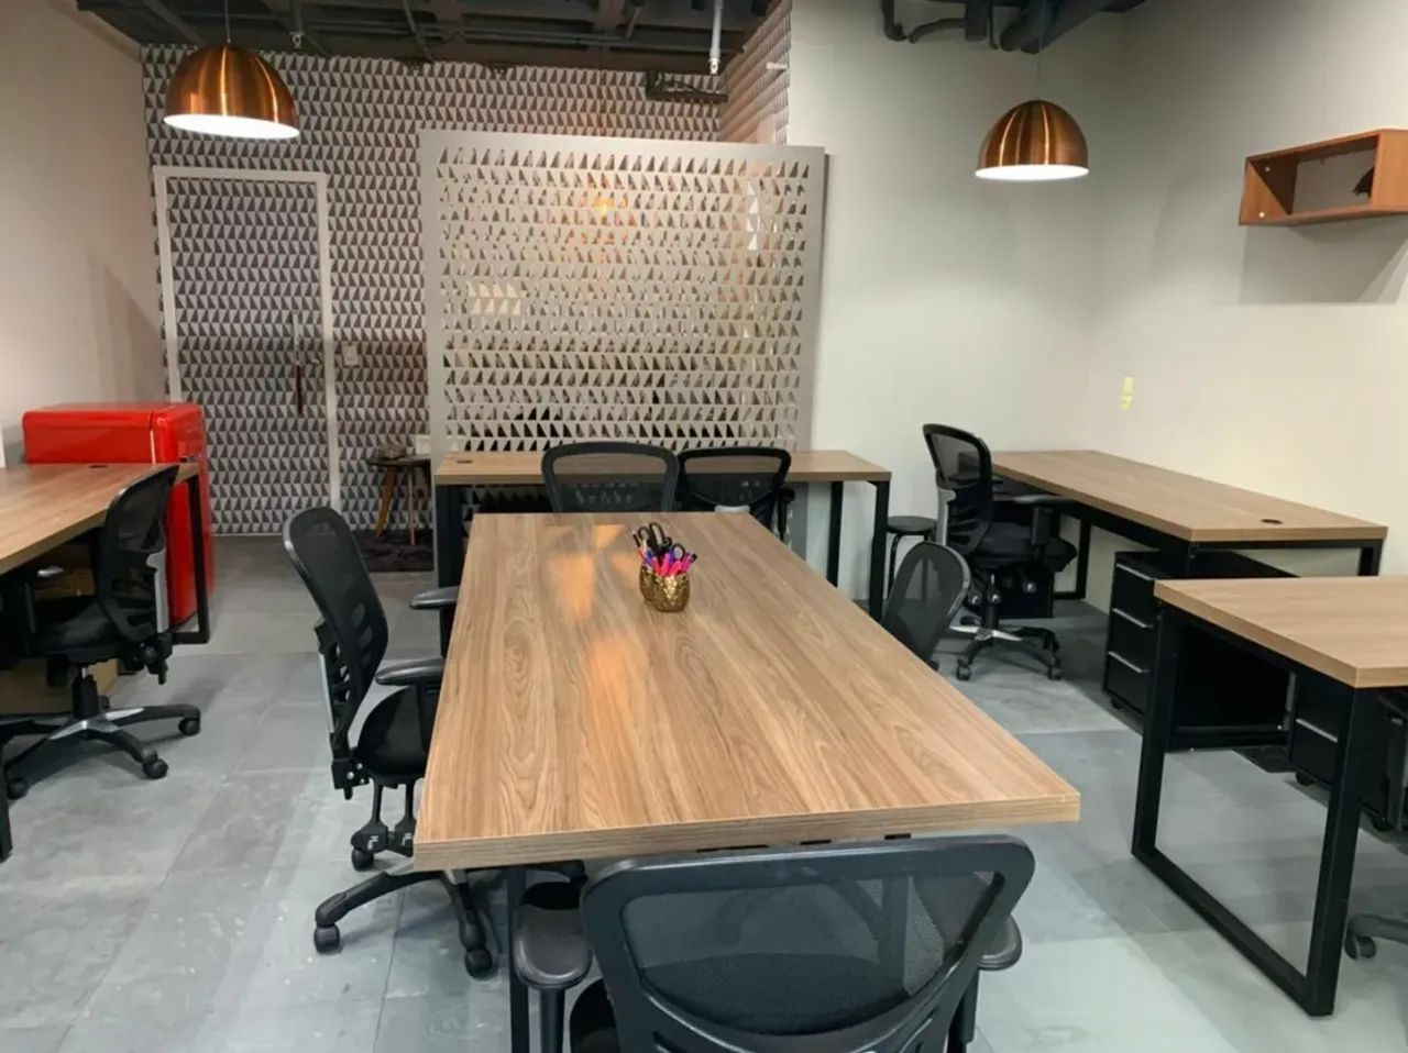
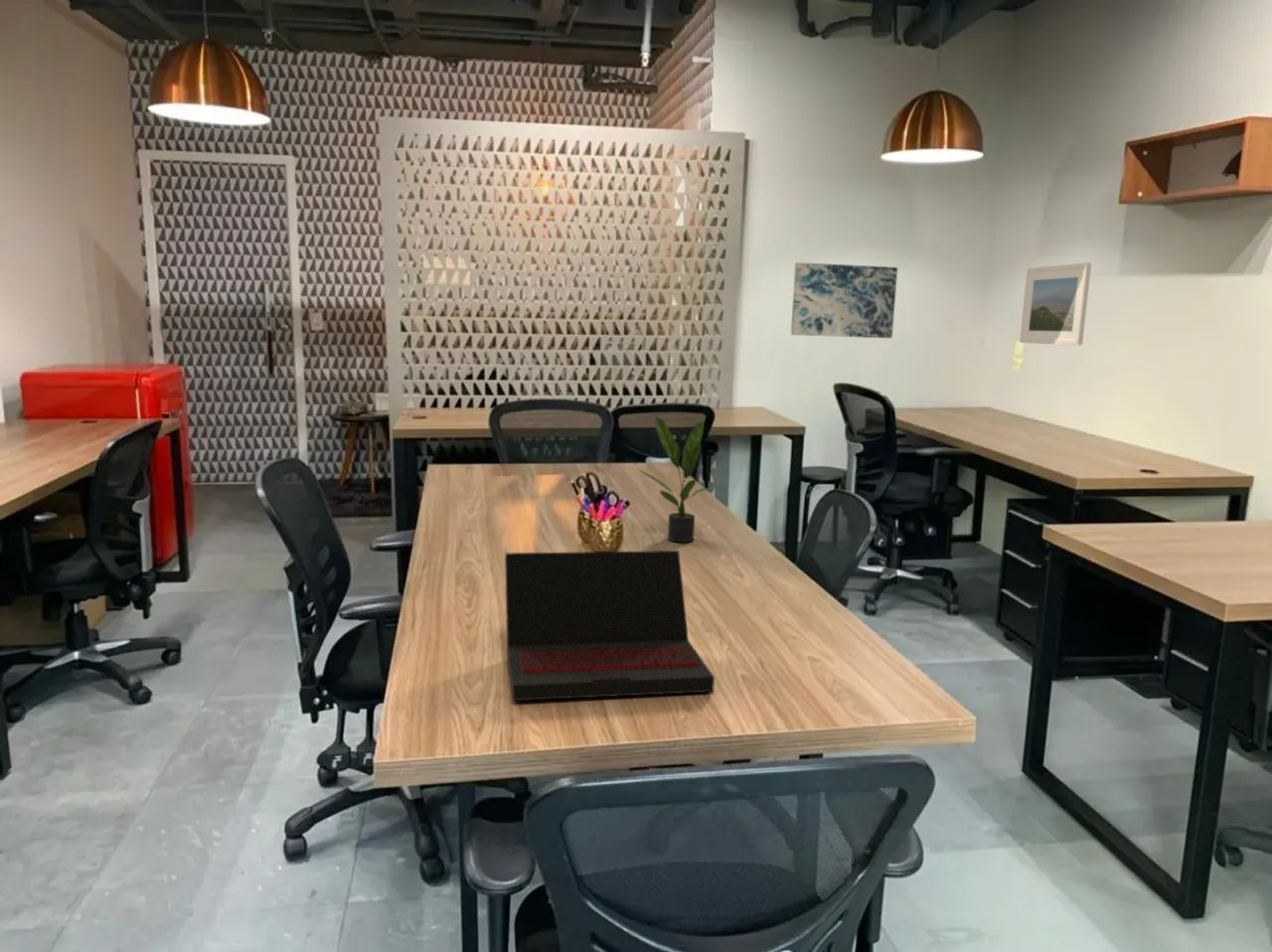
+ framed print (1053, 305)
+ potted plant (680, 478)
+ wall art (844, 301)
+ laptop (602, 616)
